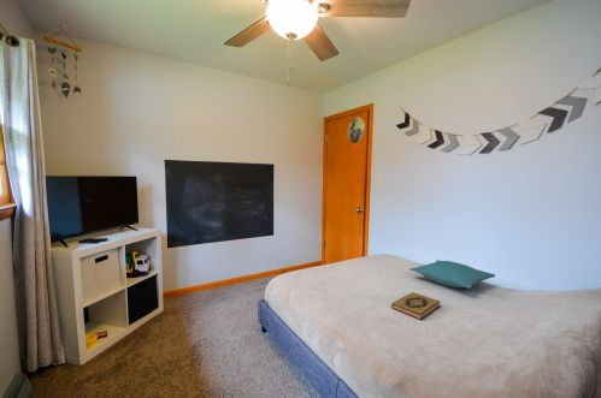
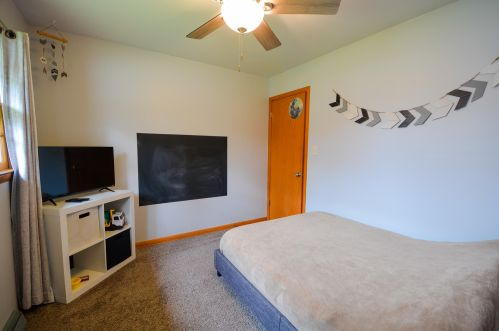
- pillow (450, 273)
- hardback book (416, 304)
